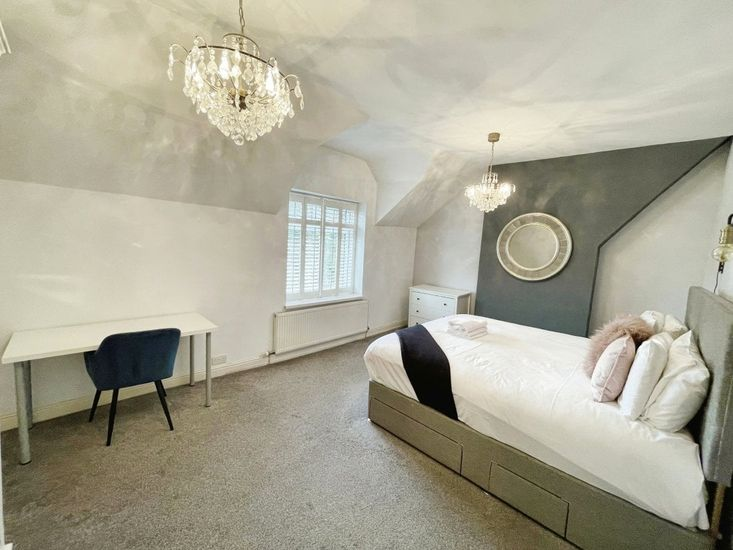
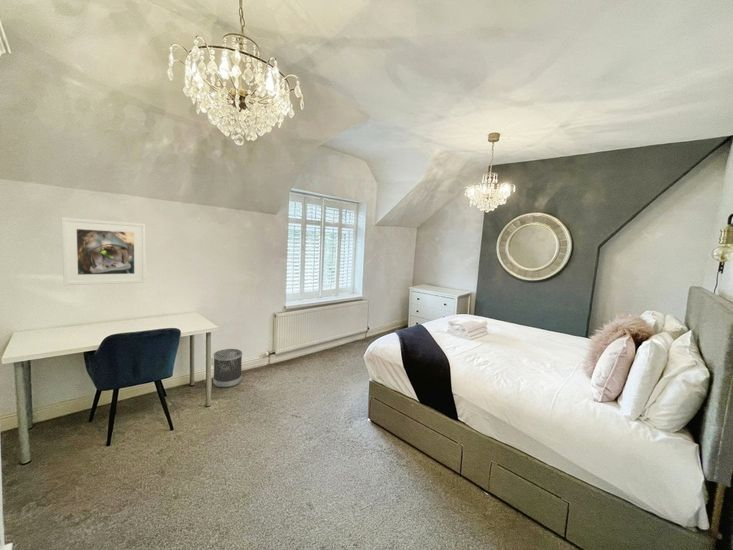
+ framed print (107, 252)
+ wastebasket (227, 367)
